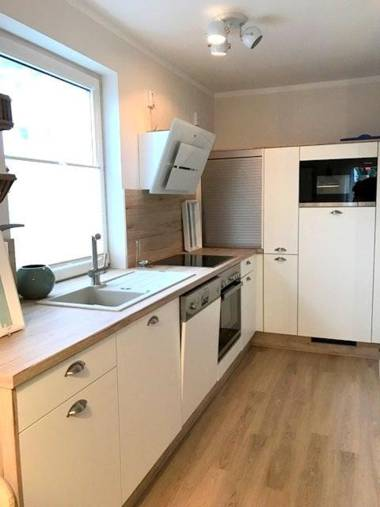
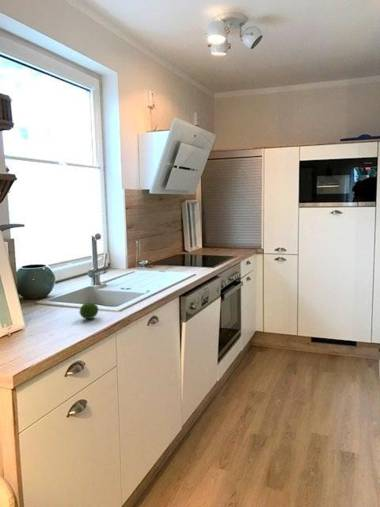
+ fruit (89, 310)
